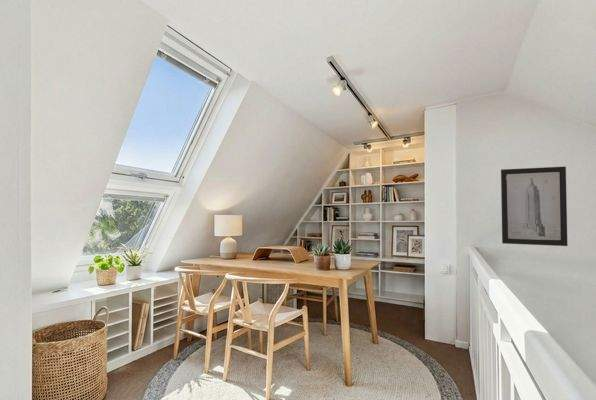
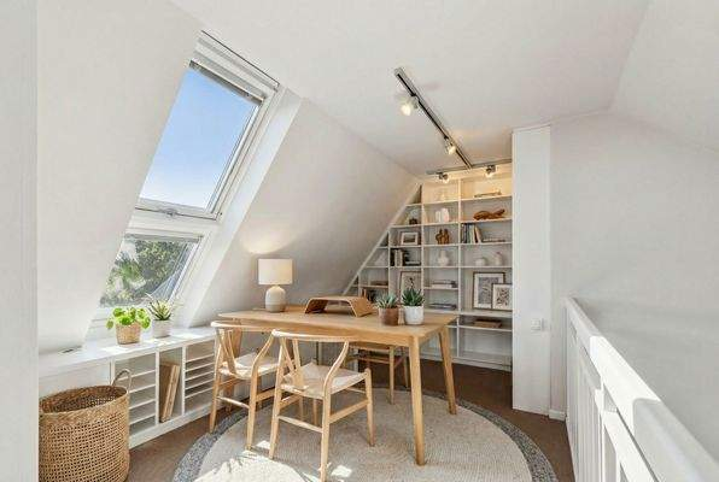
- wall art (532, 206)
